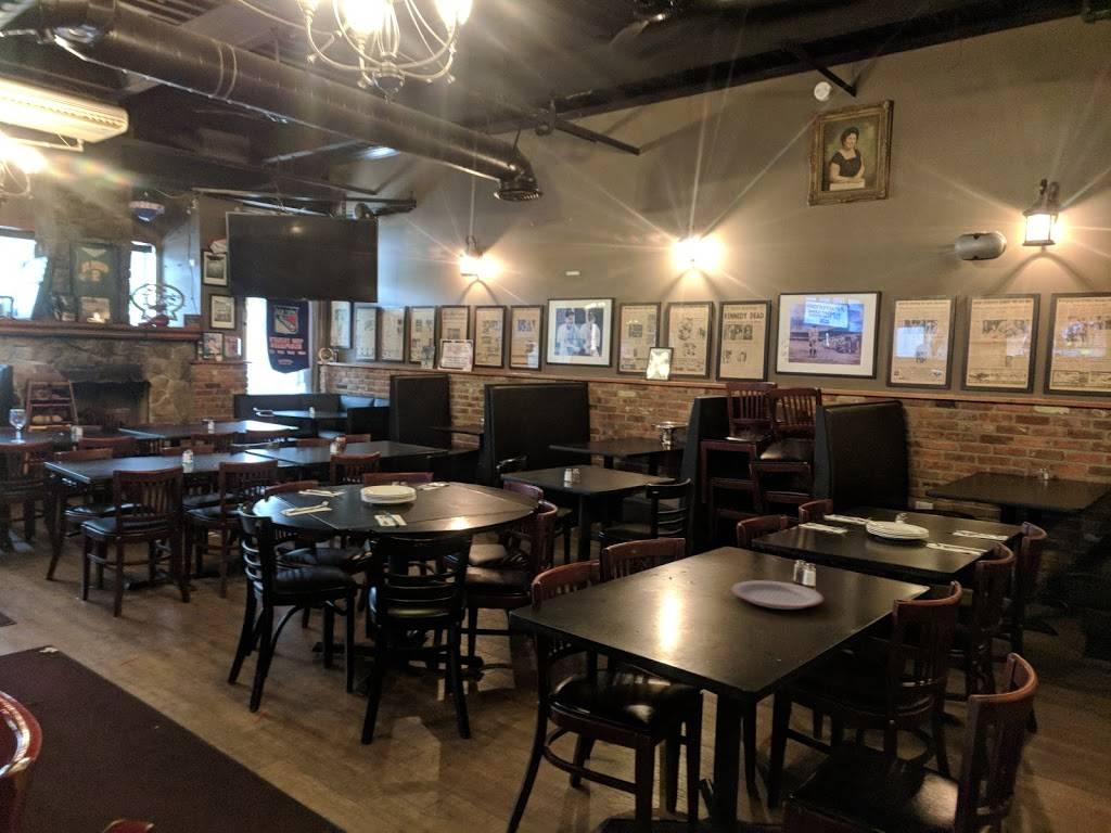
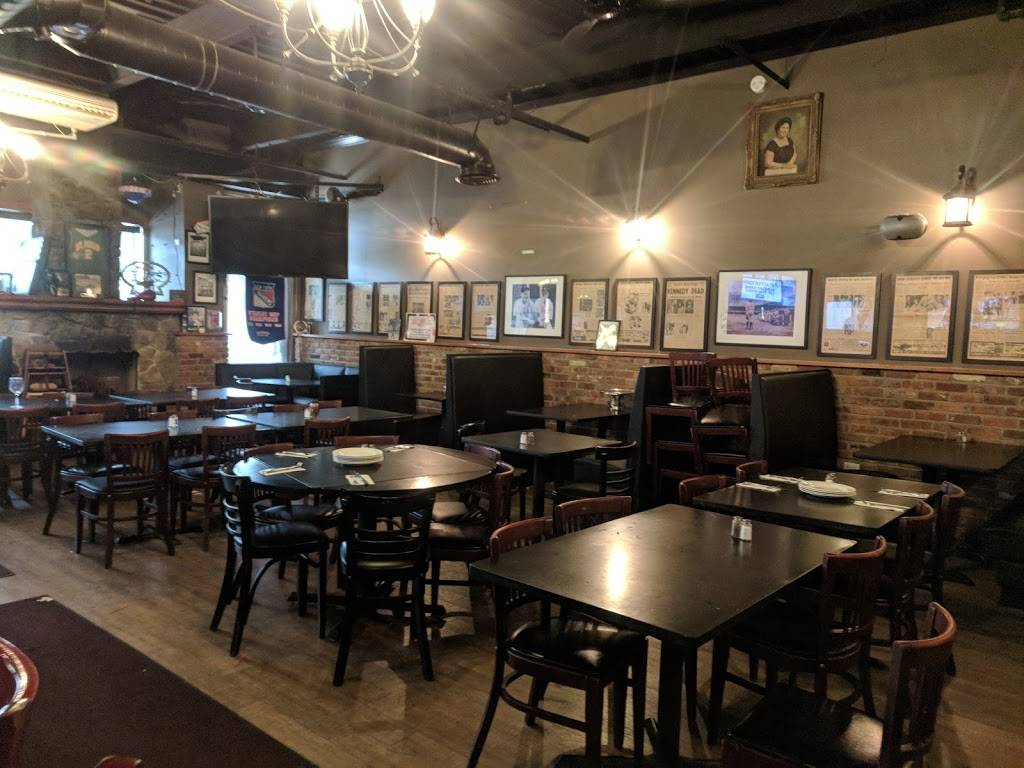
- plate (776, 595)
